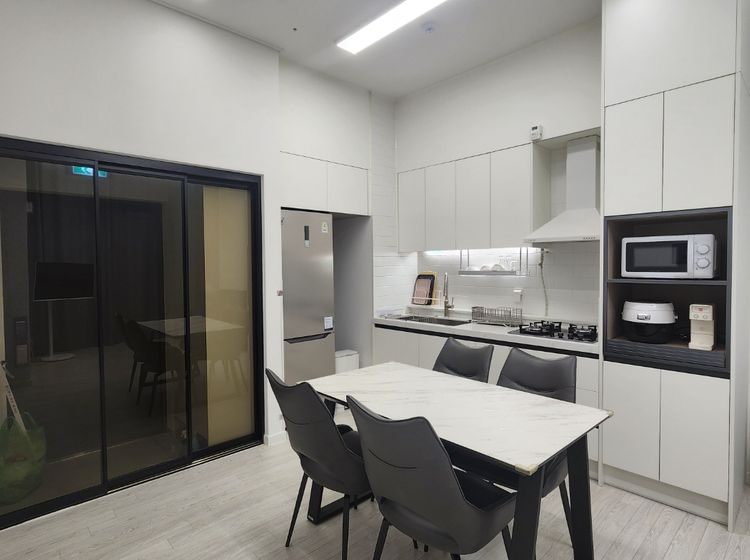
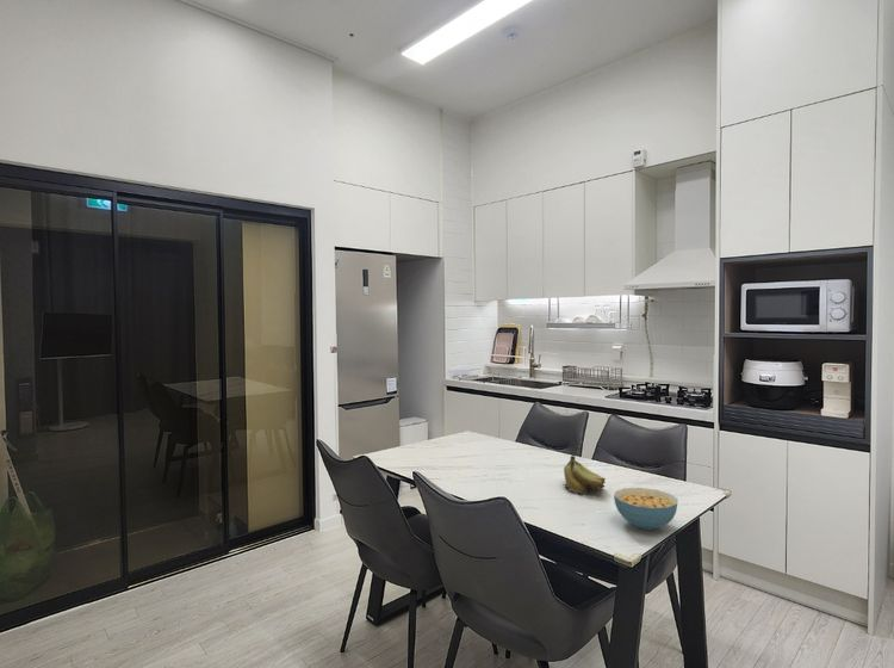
+ fruit (585, 474)
+ cereal bowl (645, 512)
